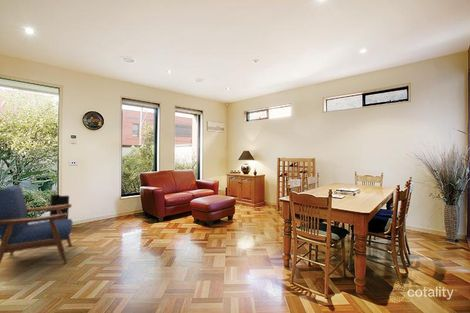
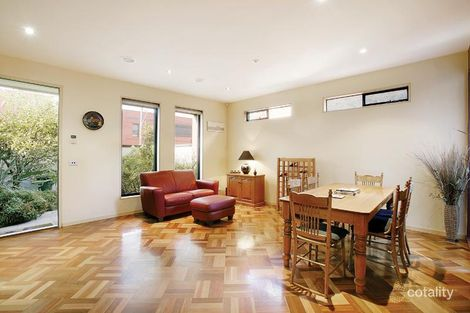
- armchair (37, 223)
- speaker (56, 211)
